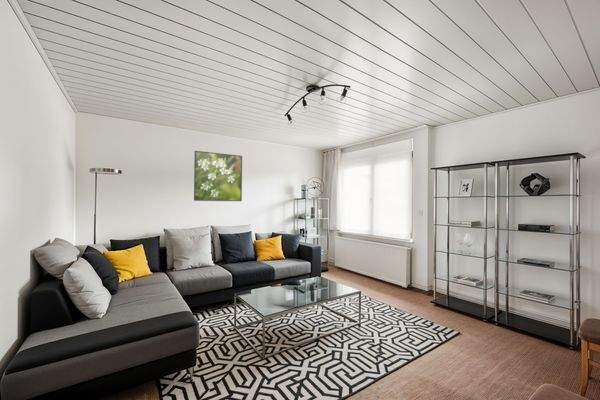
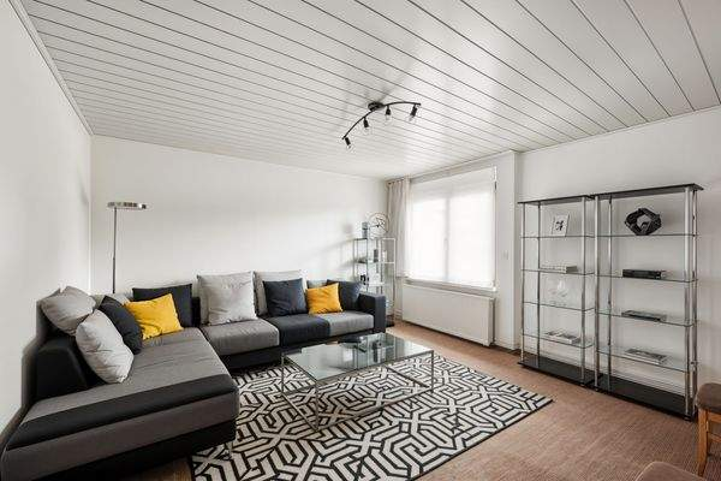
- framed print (219, 177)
